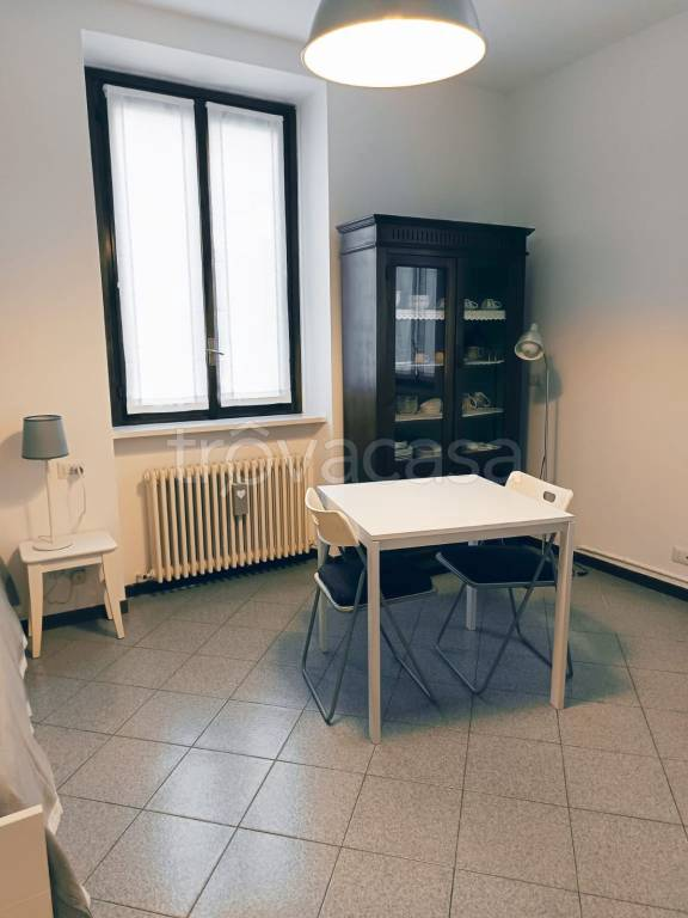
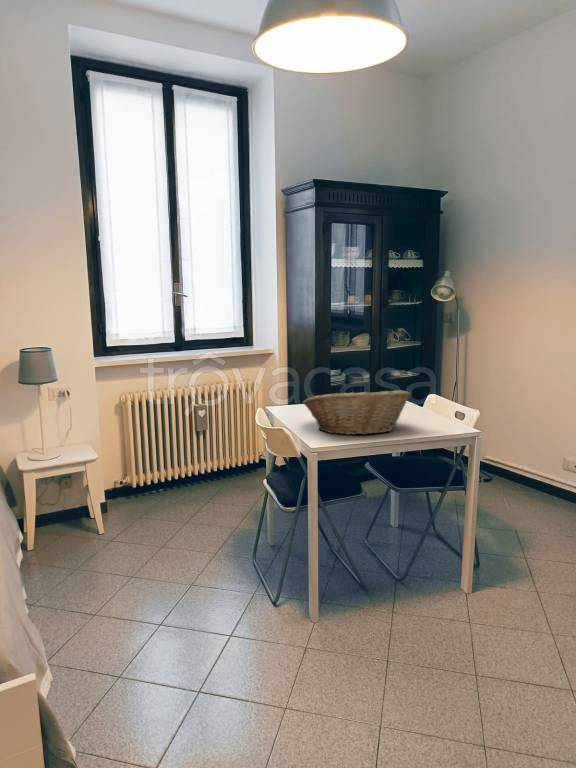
+ fruit basket (356, 407)
